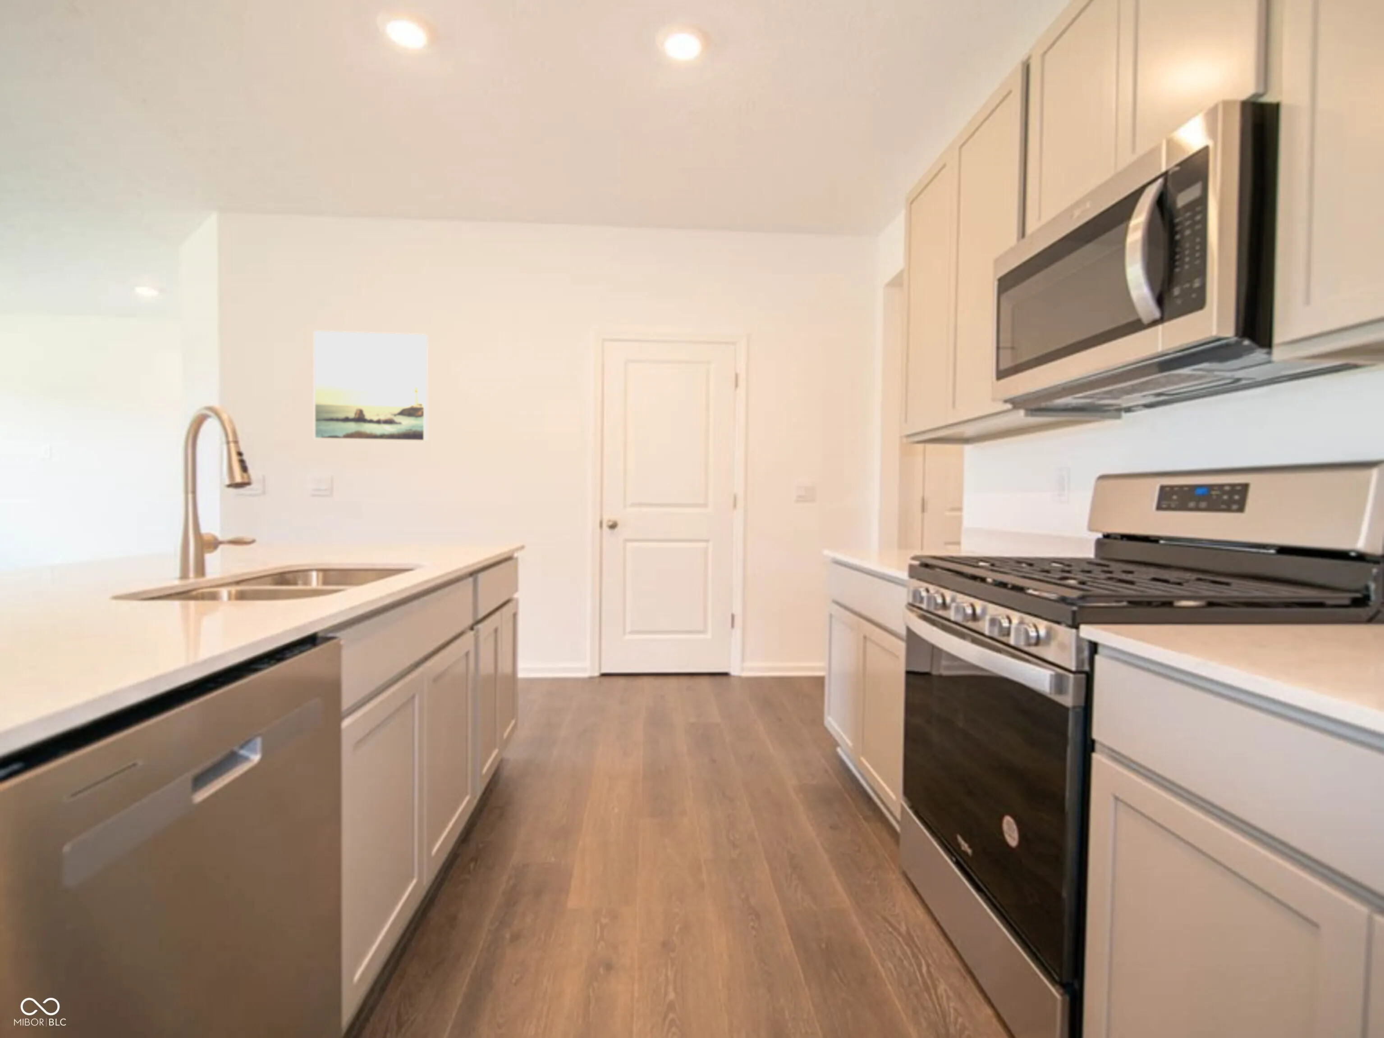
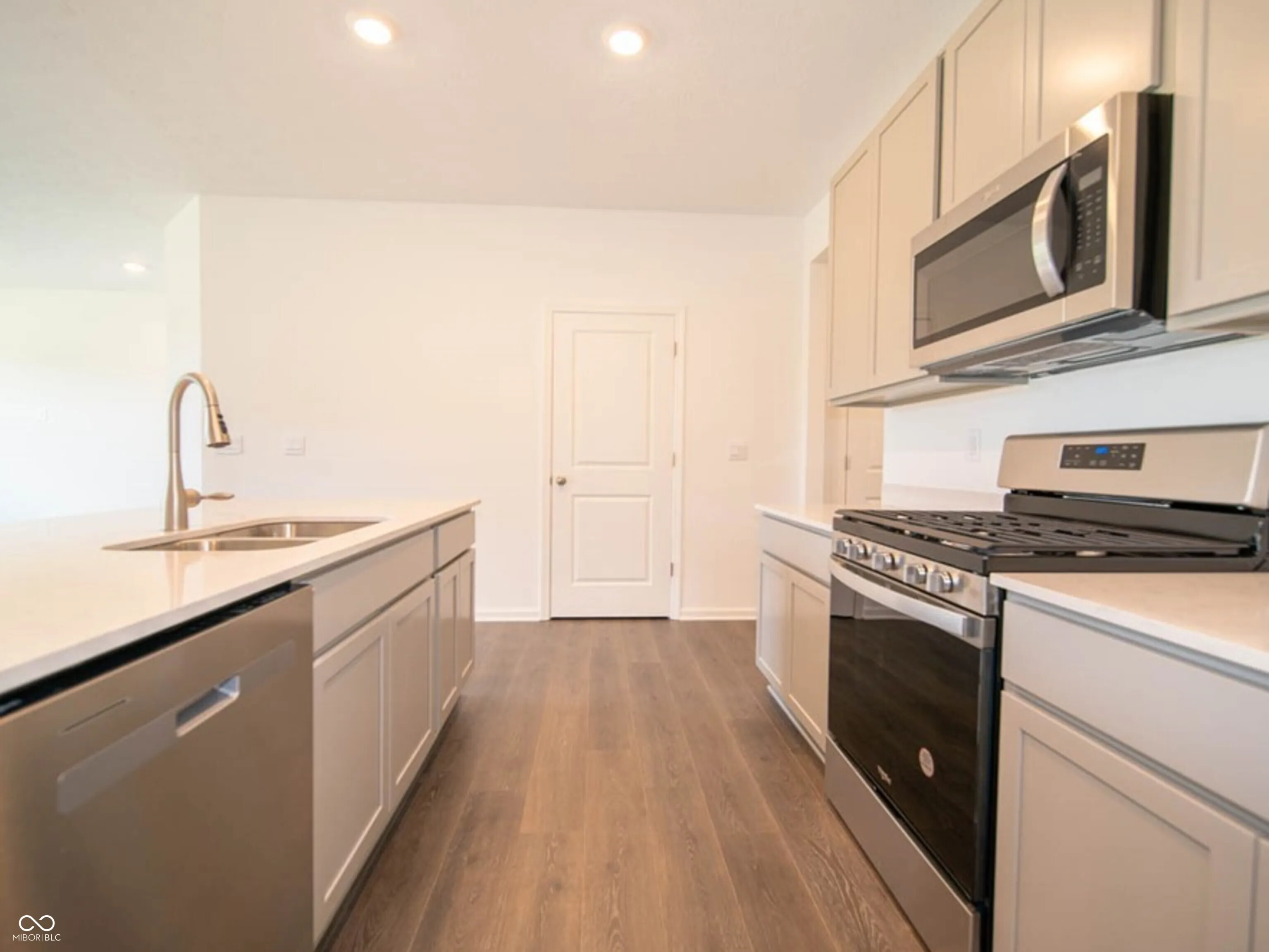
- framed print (371, 387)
